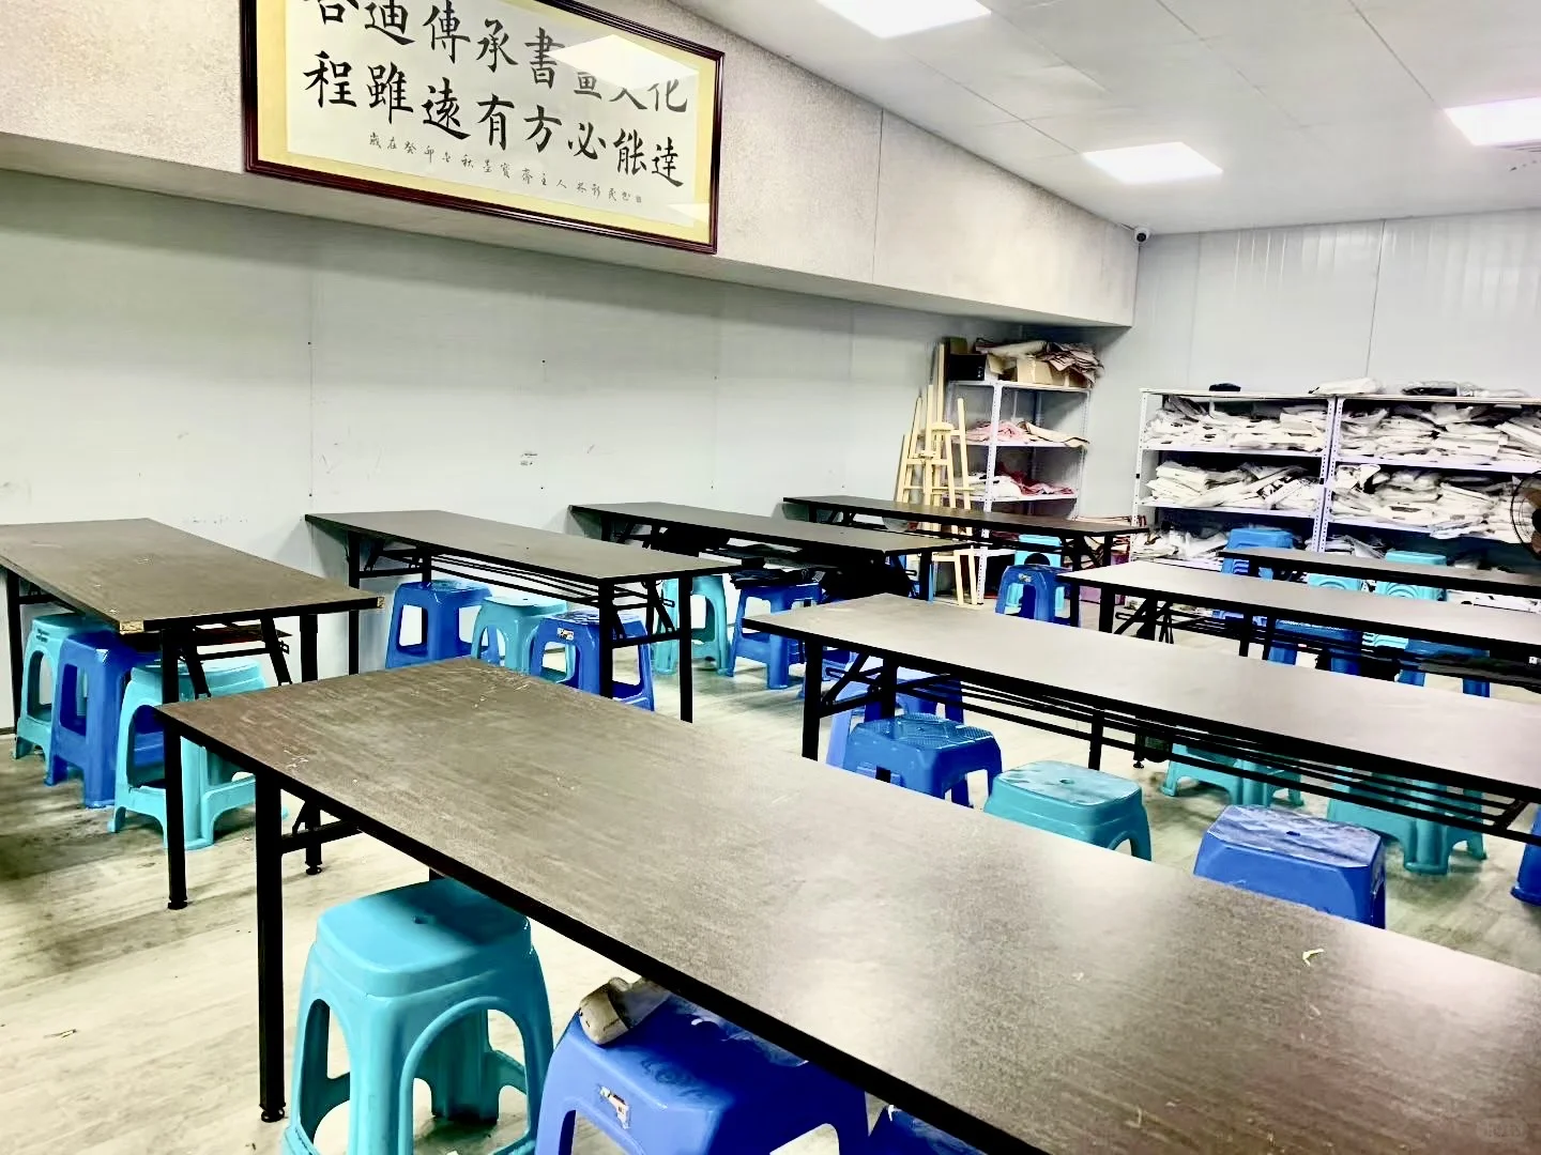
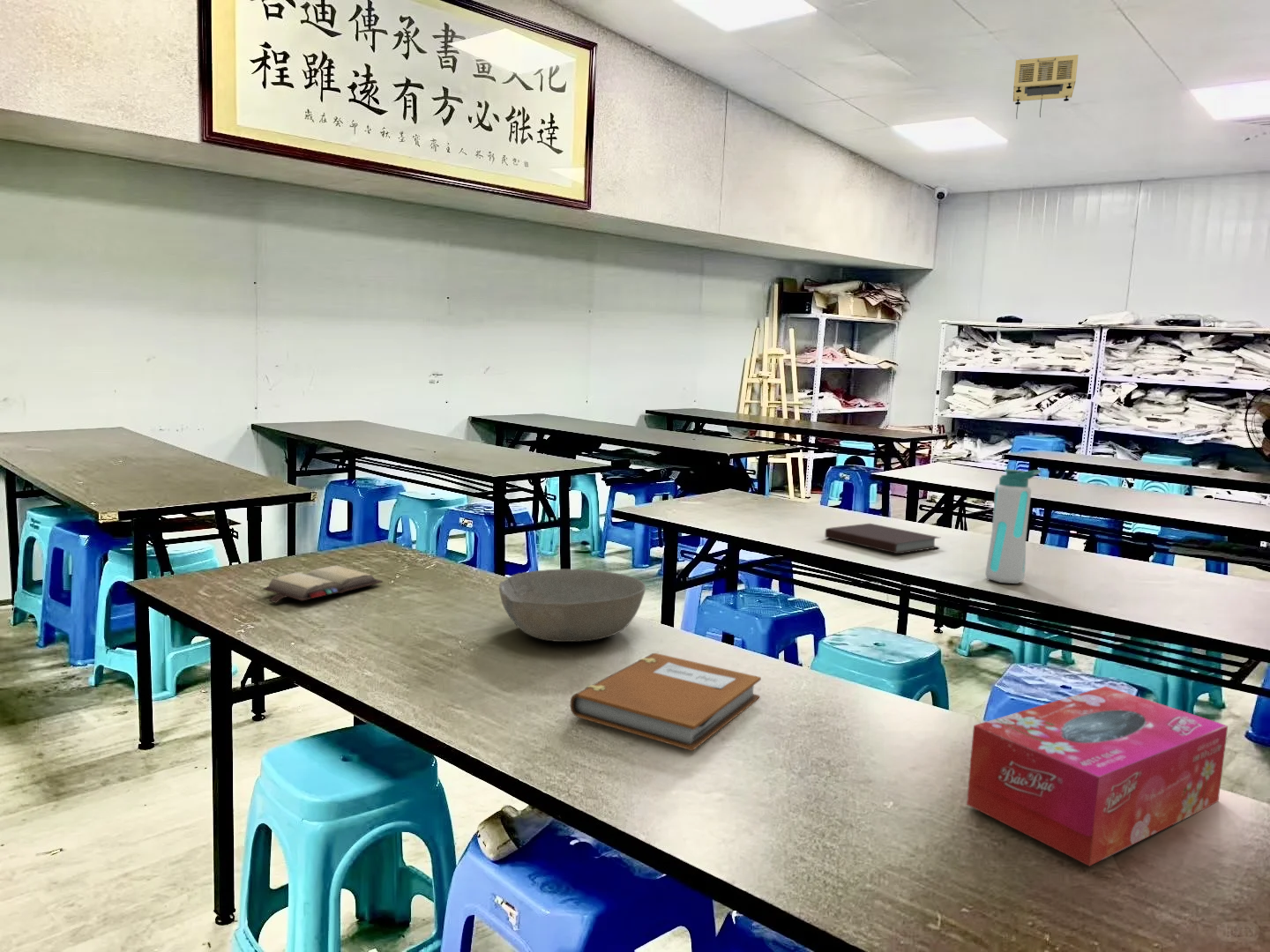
+ water bottle (1012, 524)
+ tissue box (1098, 764)
+ notebook (670, 694)
+ bowl (572, 607)
+ hardback book (325, 583)
+ notebook (882, 538)
+ projector (1043, 85)
